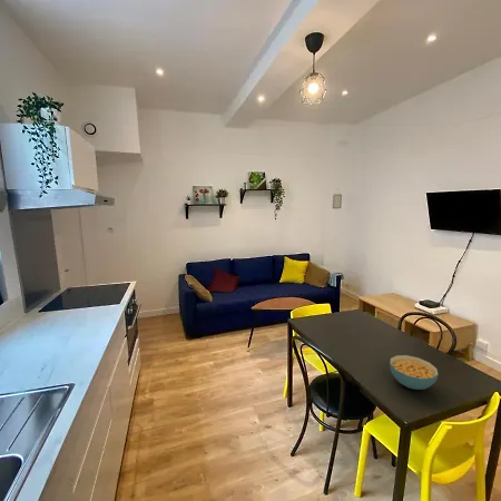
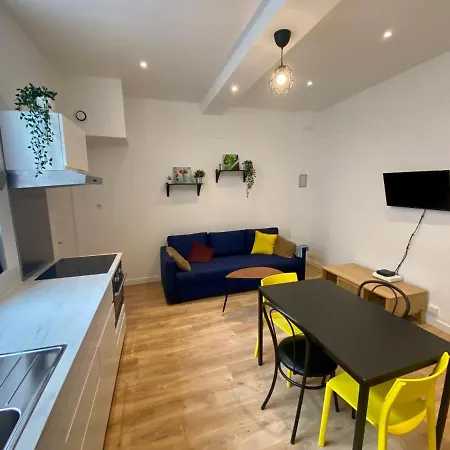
- cereal bowl (412, 375)
